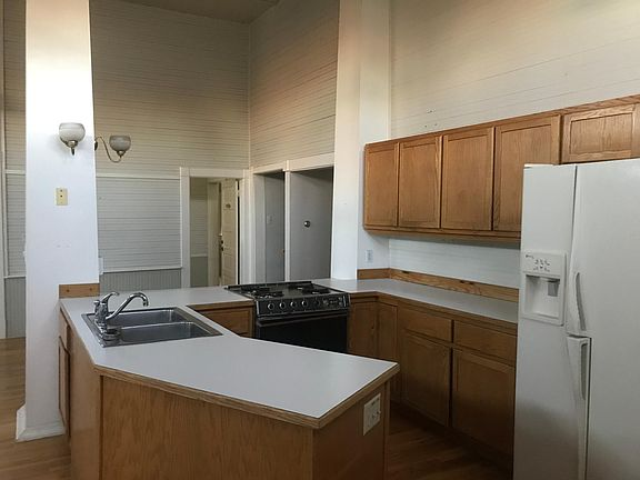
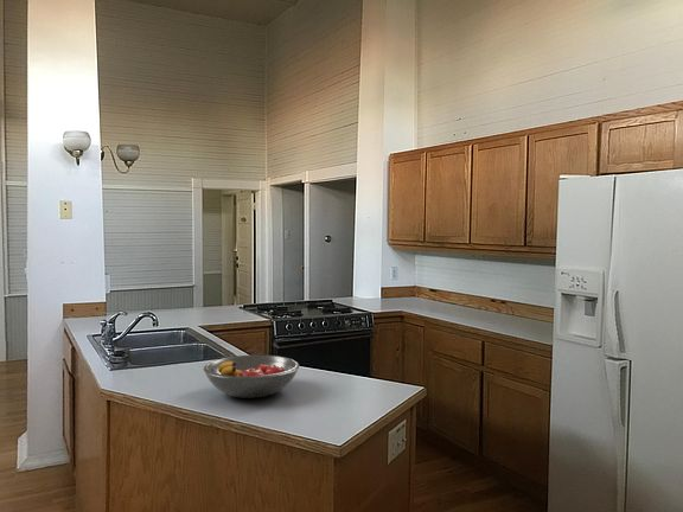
+ fruit bowl (251, 375)
